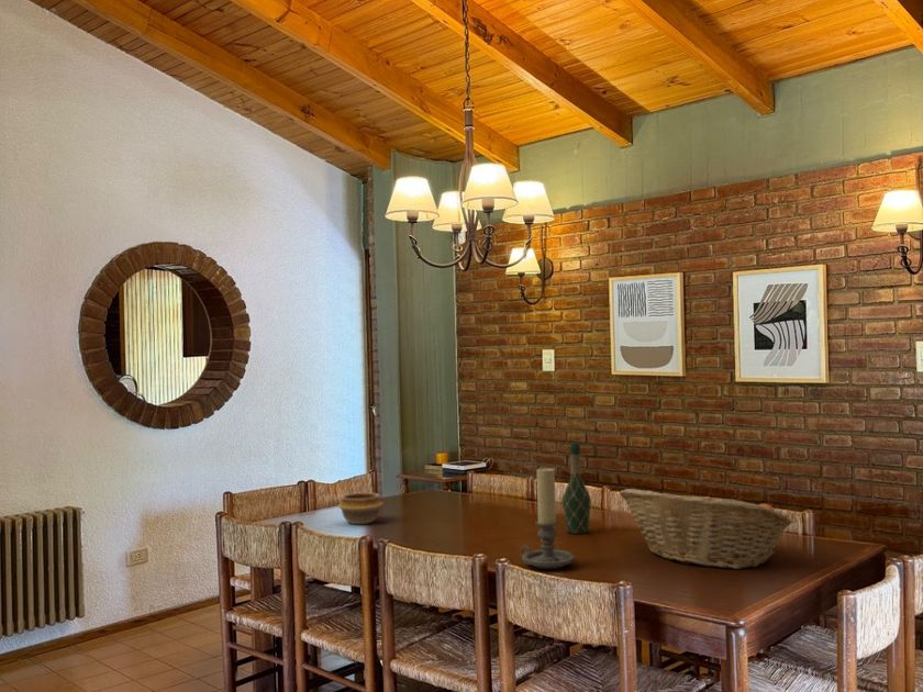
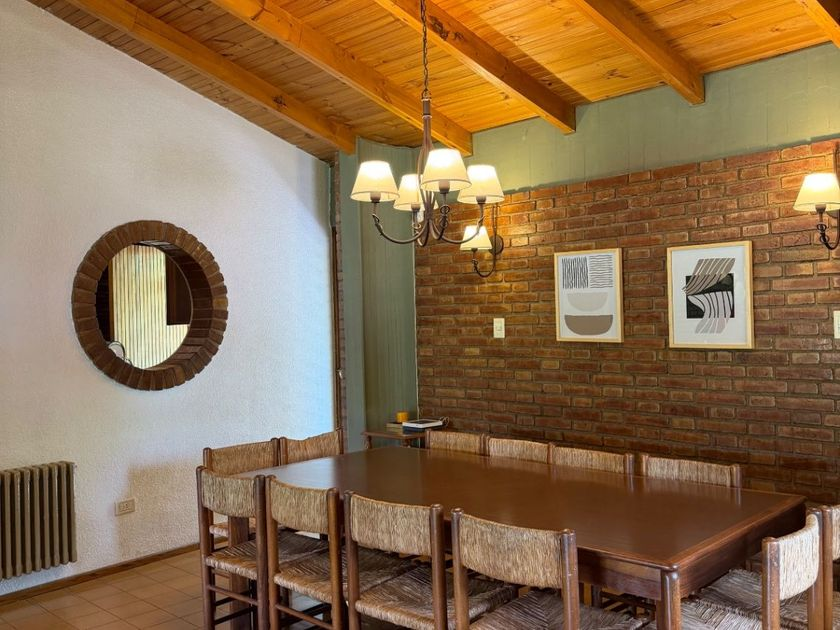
- bowl (360, 509)
- fruit basket (702, 520)
- candle holder (543, 515)
- wine bottle (576, 487)
